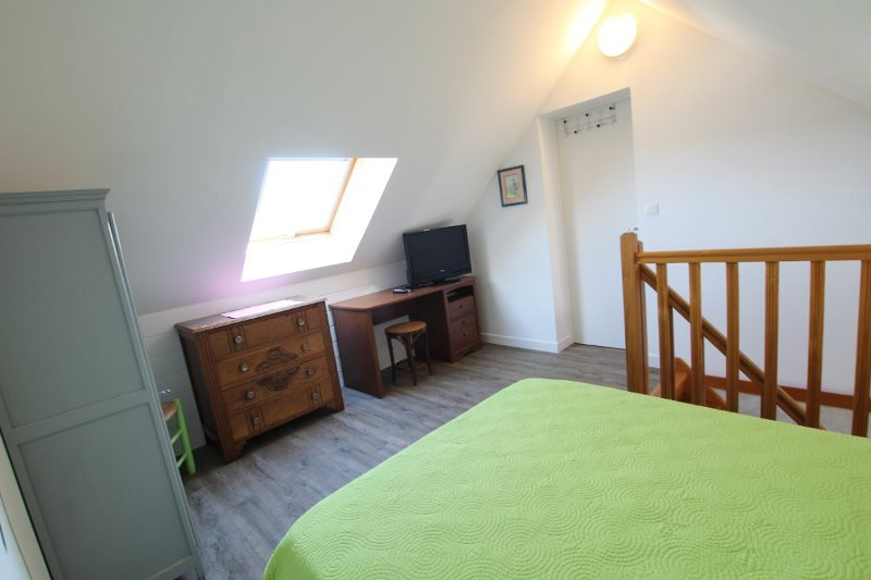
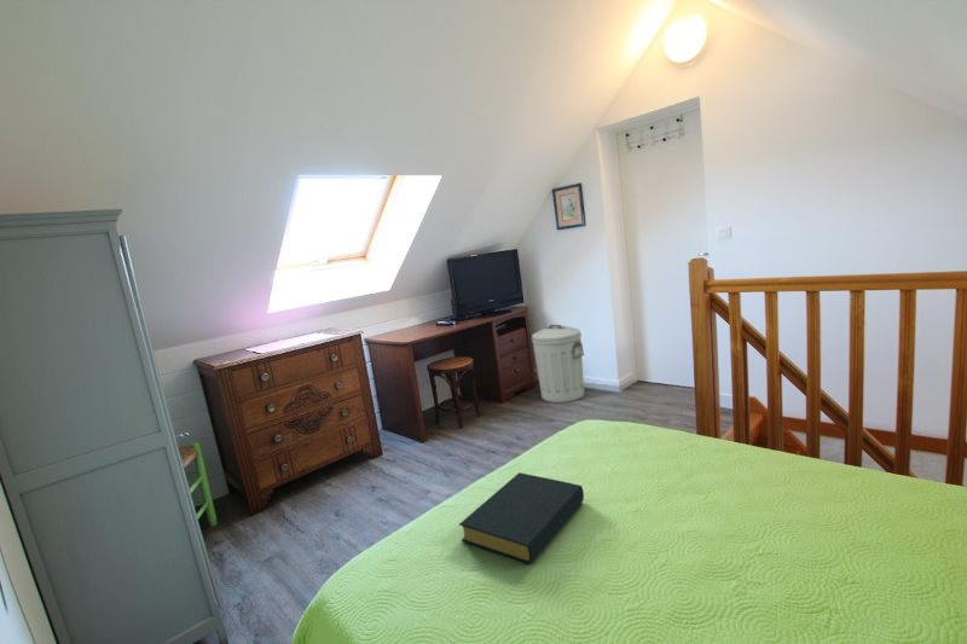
+ trash can (558, 360)
+ hardback book (523, 511)
